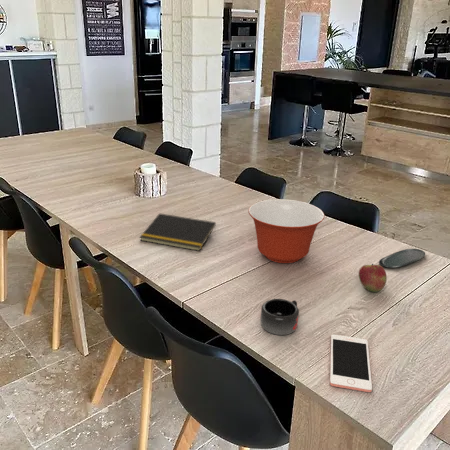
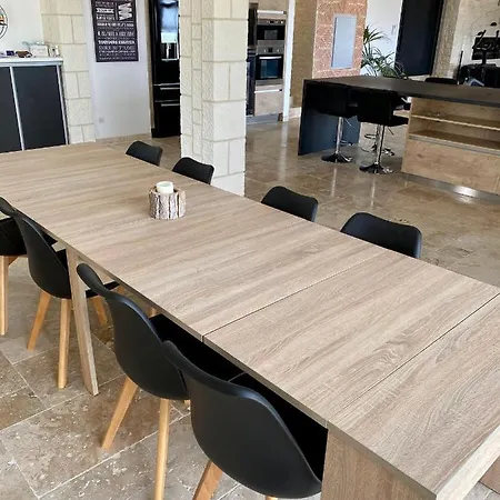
- notepad (178, 231)
- mug (282, 314)
- oval tray (402, 257)
- cell phone (349, 361)
- fruit (372, 276)
- mixing bowl (284, 233)
